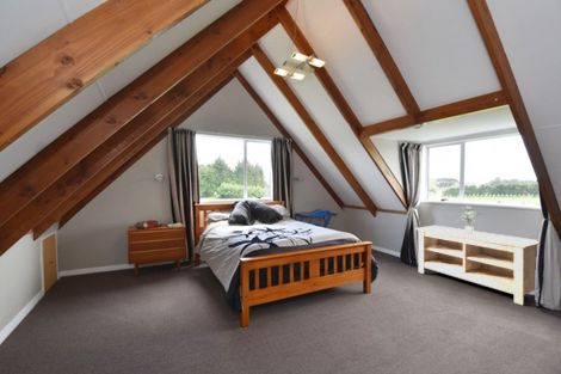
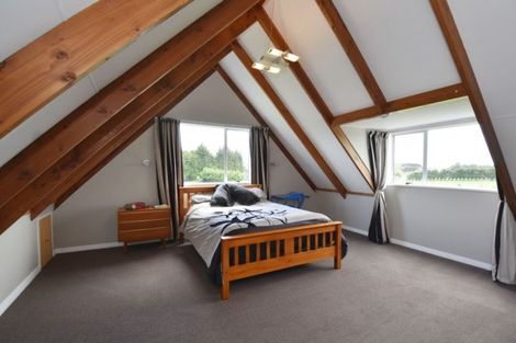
- storage bench (471, 258)
- potted plant (468, 220)
